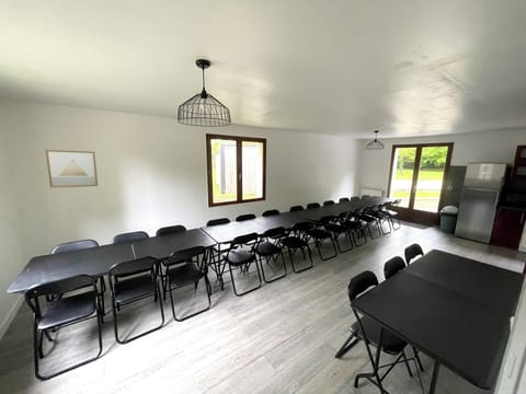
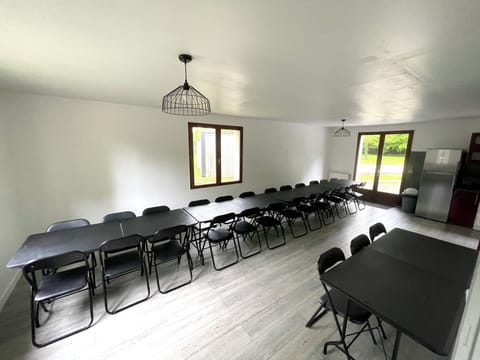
- wall art (73, 169)
